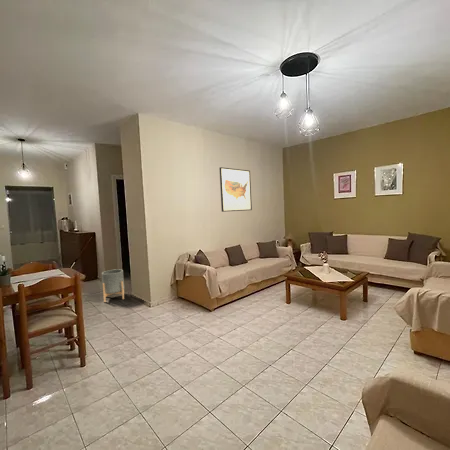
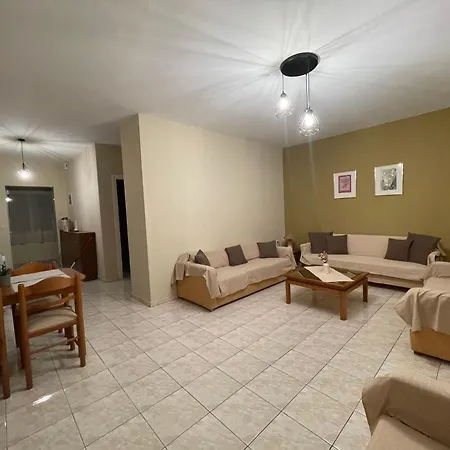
- wall art (236, 190)
- planter (113, 284)
